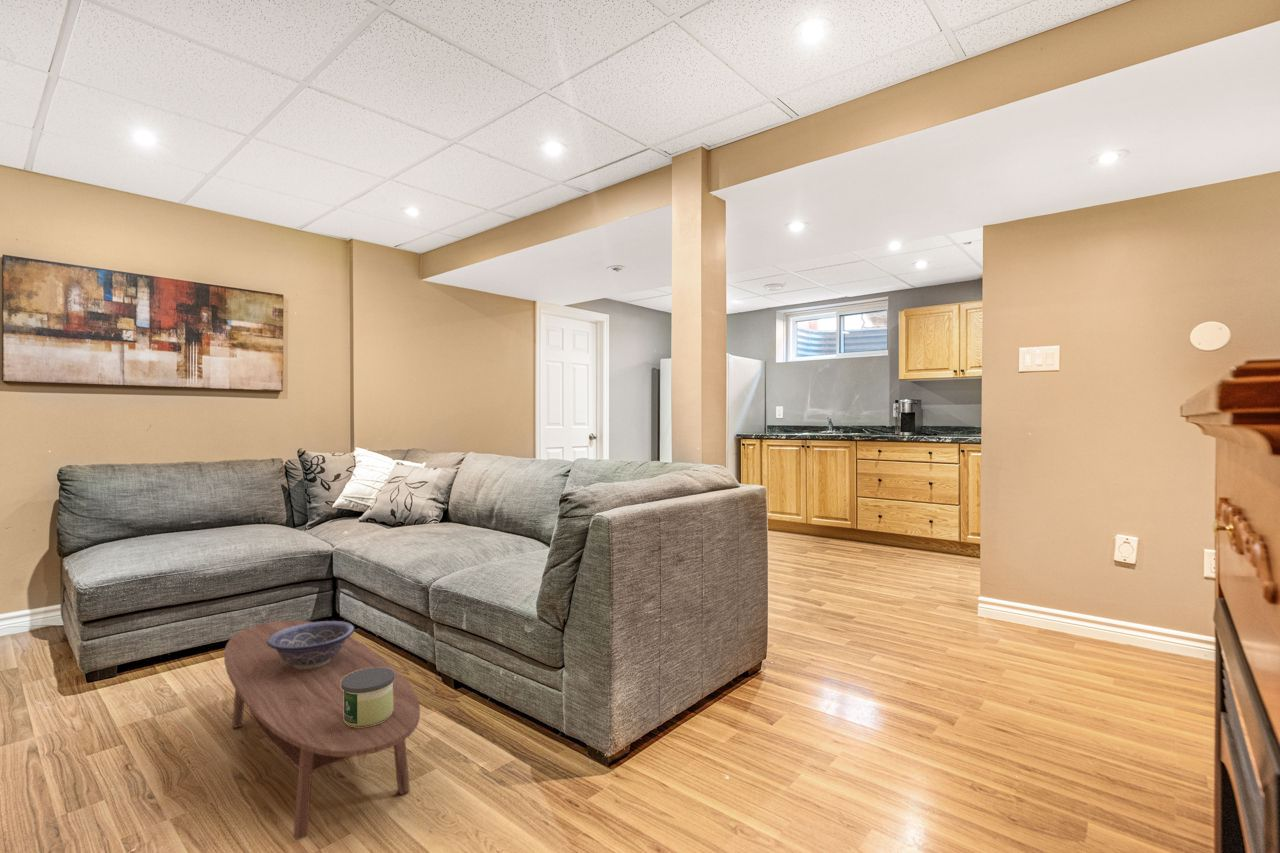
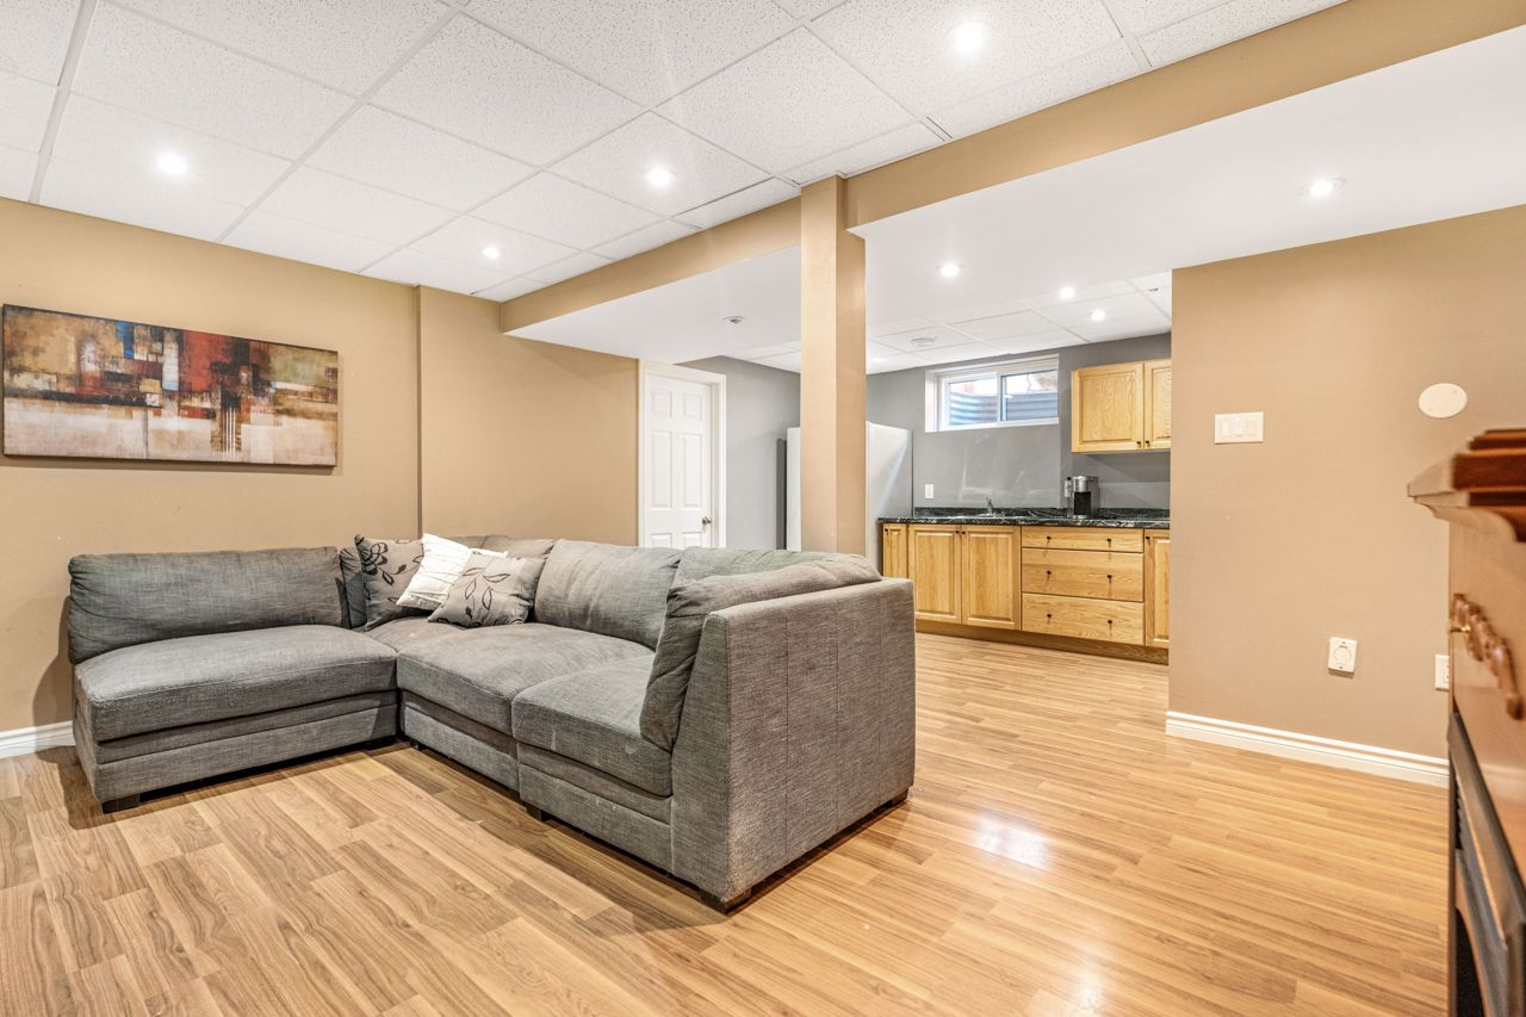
- decorative bowl (312, 647)
- candle (368, 696)
- coffee table (312, 712)
